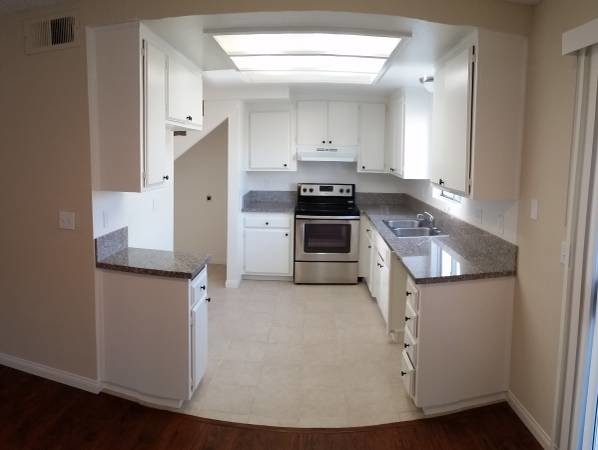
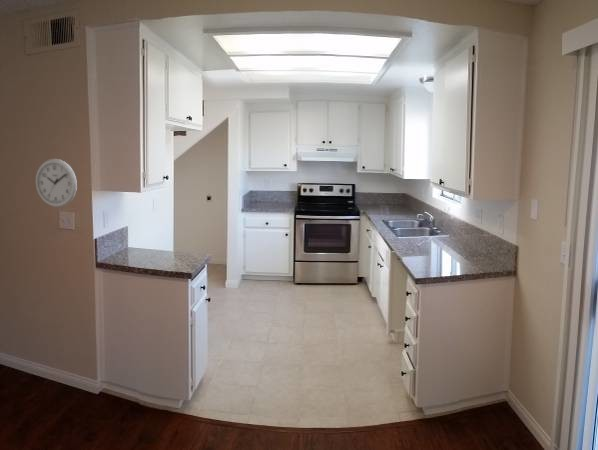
+ wall clock (55, 183)
